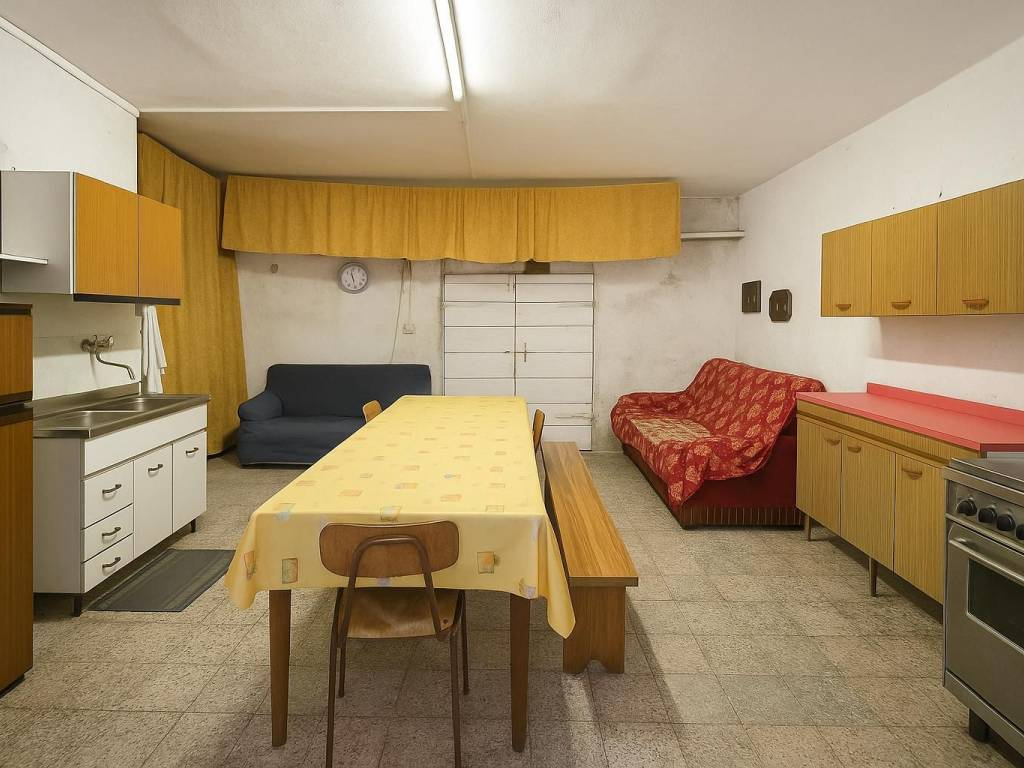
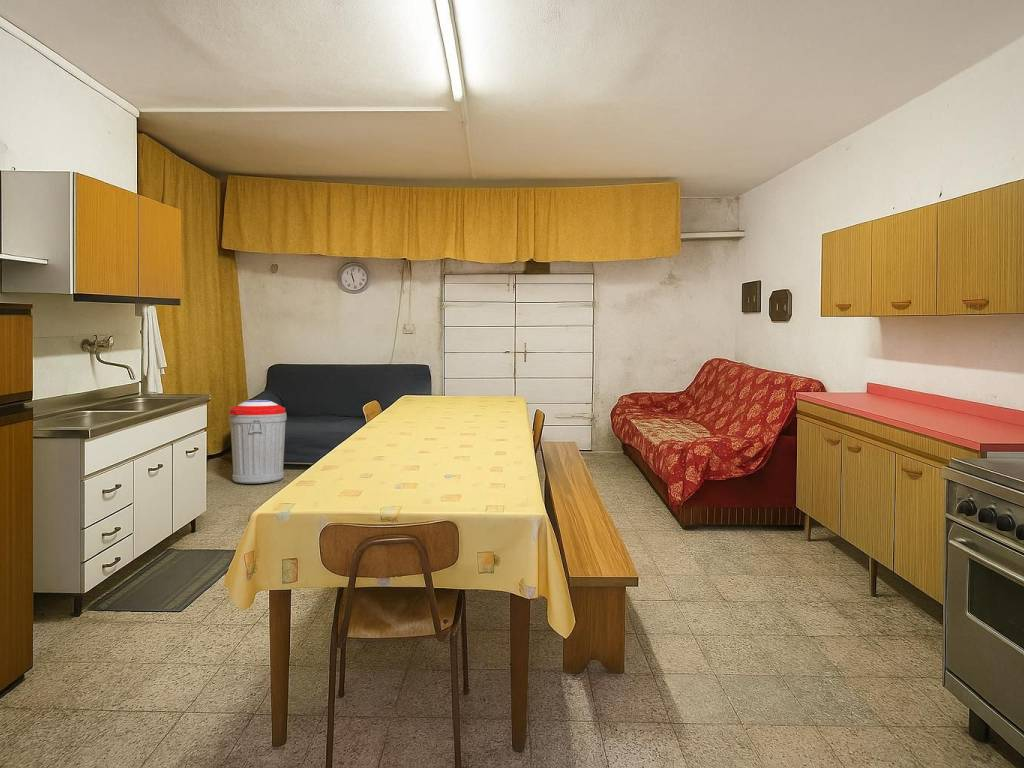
+ trash can (258, 439)
